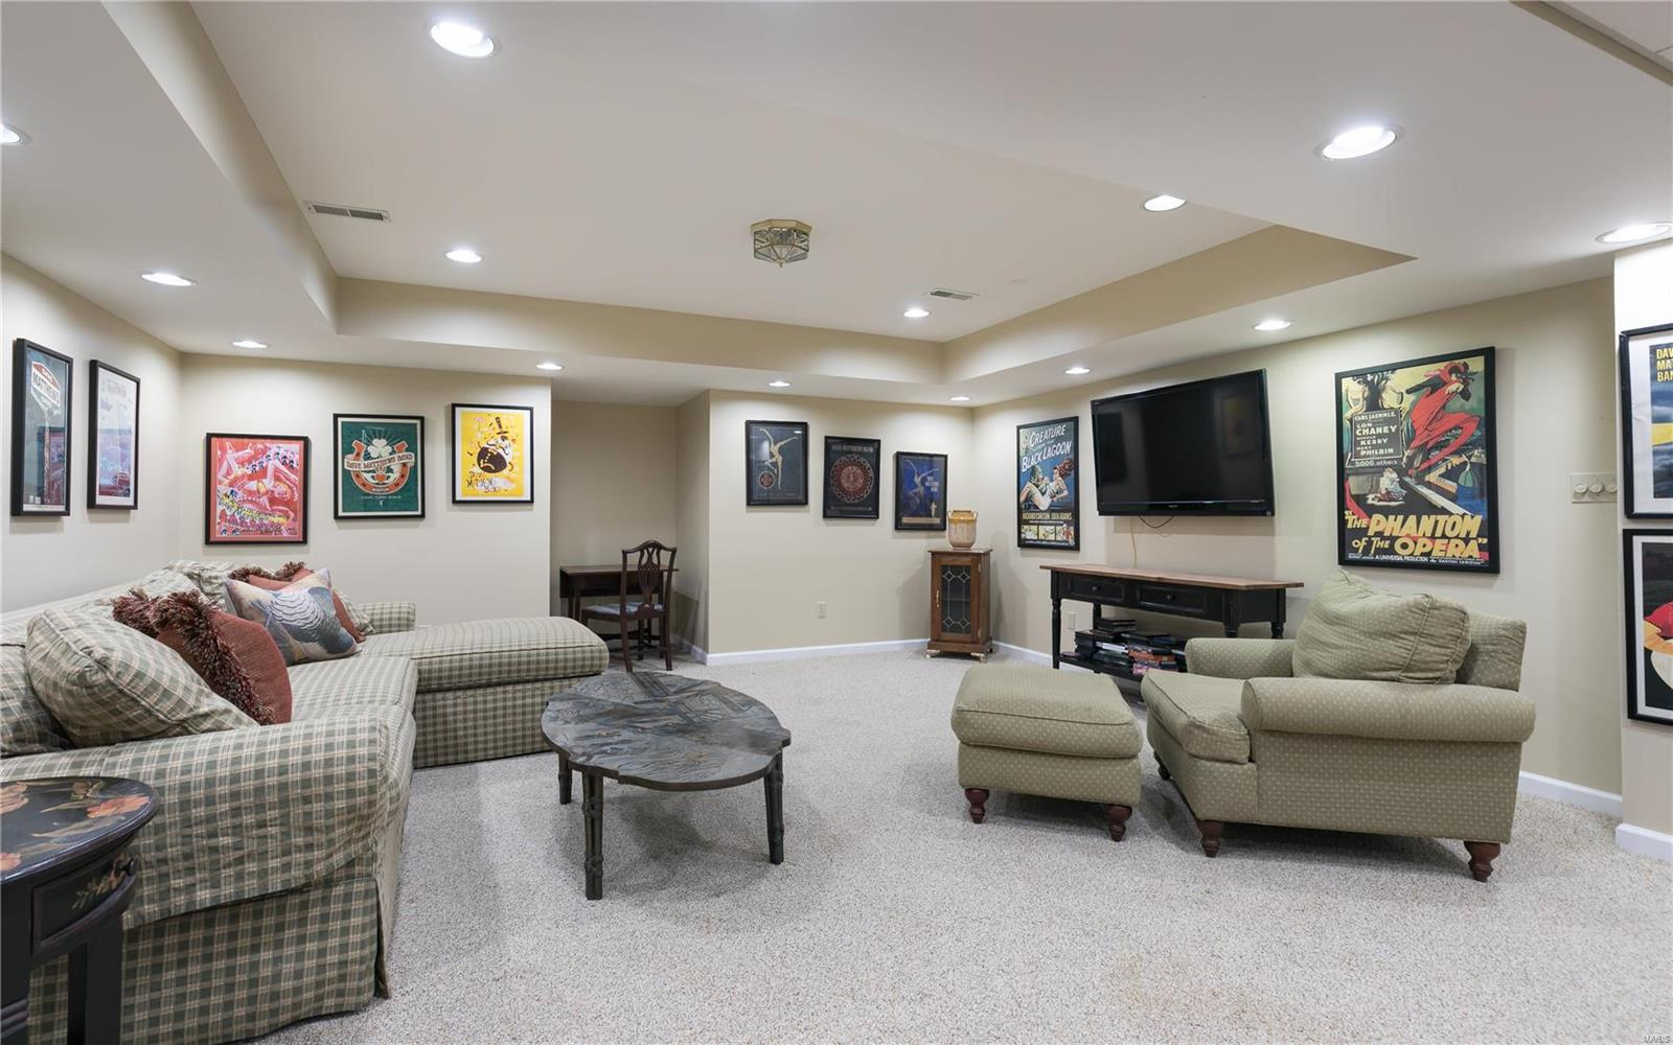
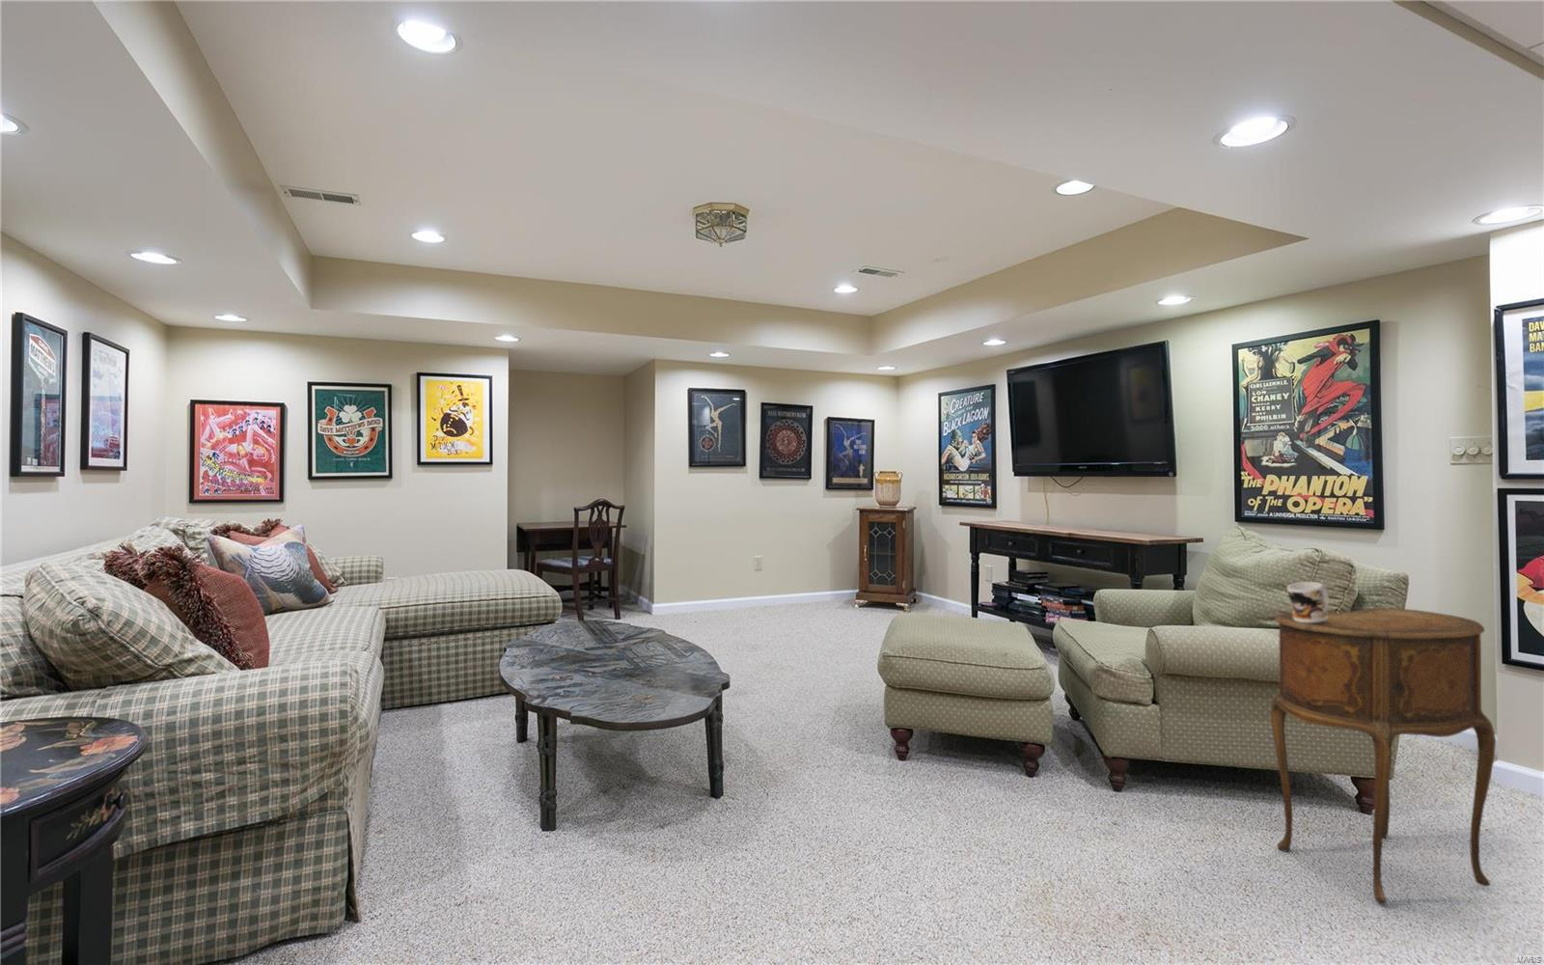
+ side table (1383, 743)
+ mug (1314, 603)
